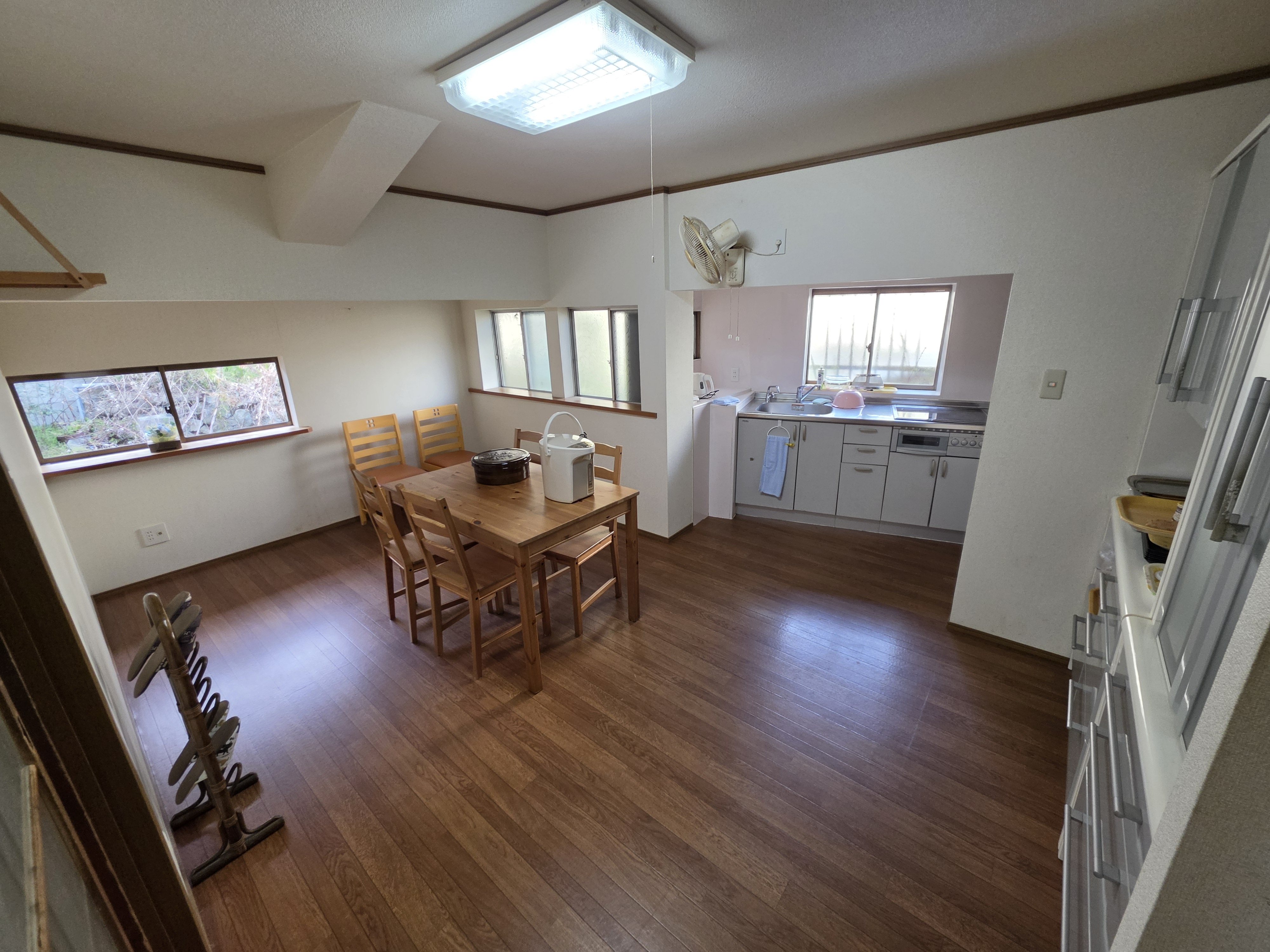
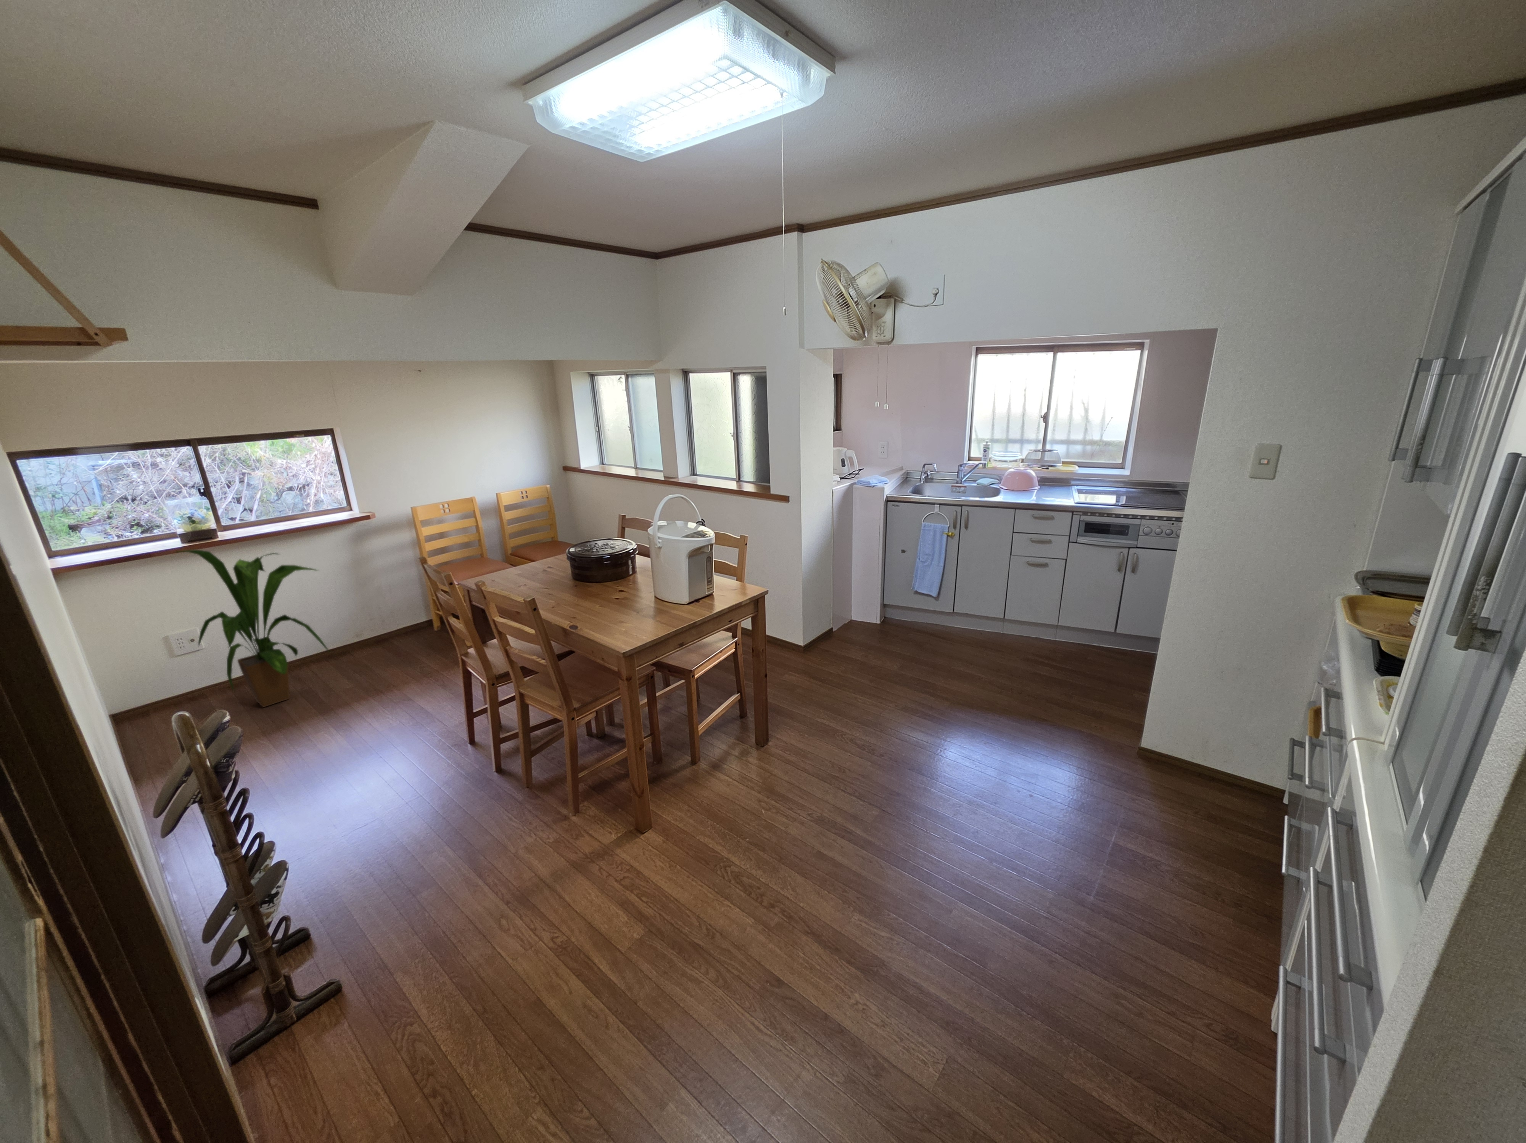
+ house plant (268, 617)
